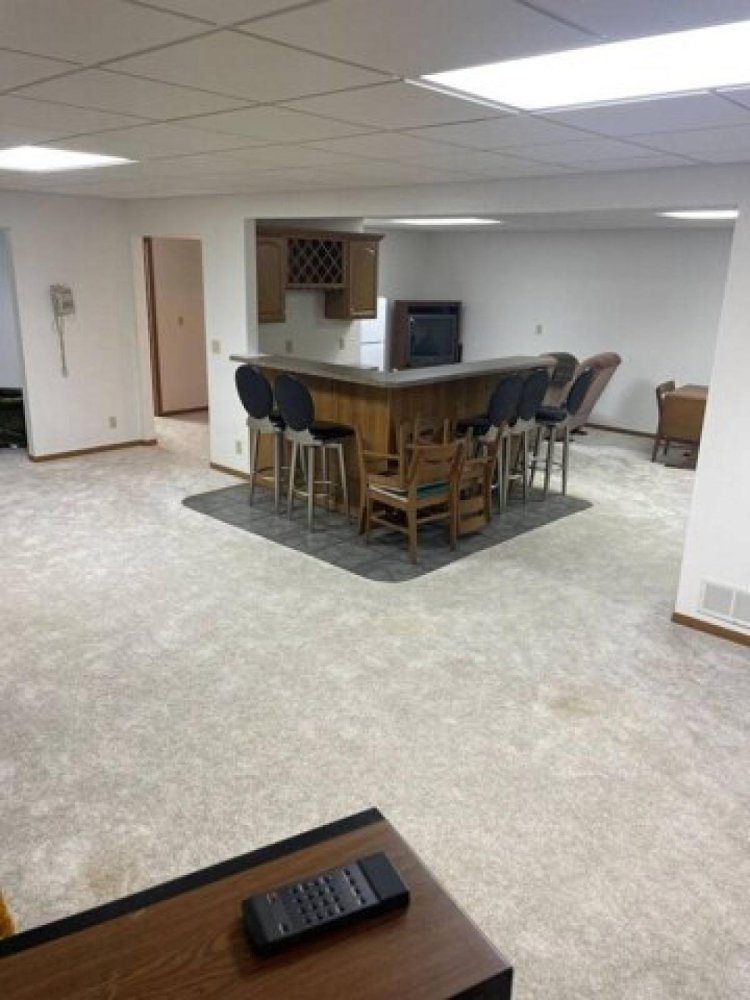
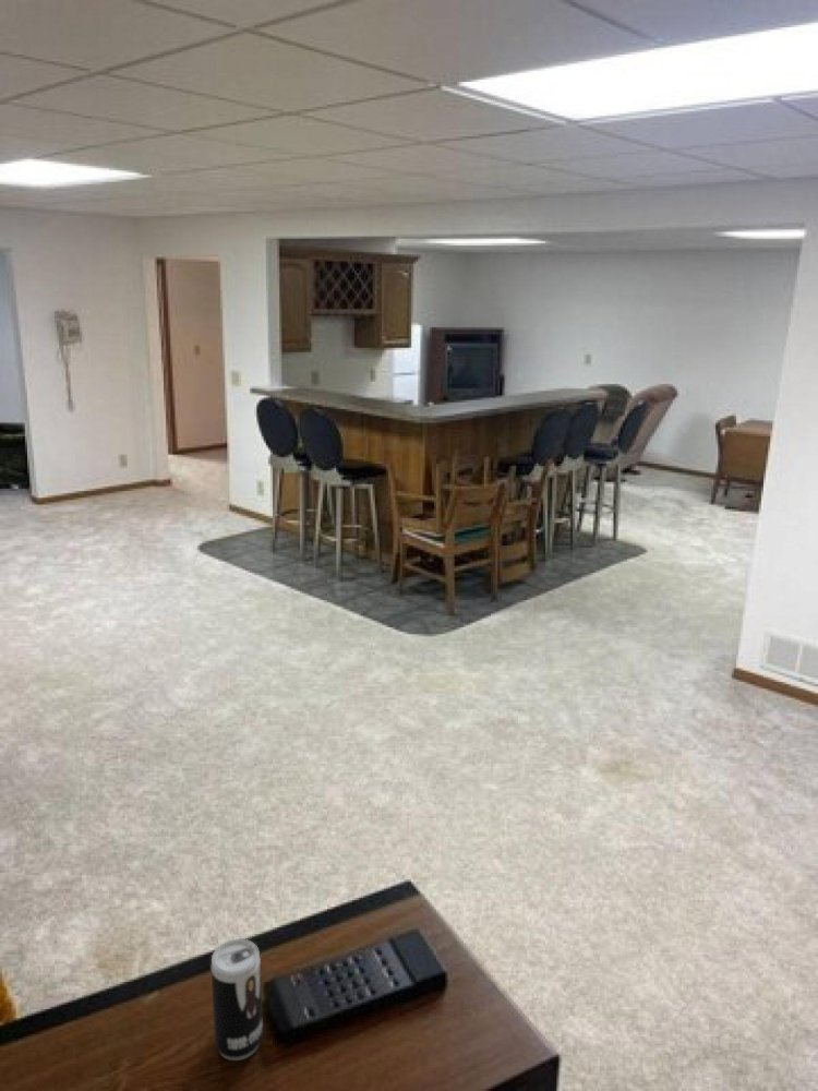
+ beverage can (237, 999)
